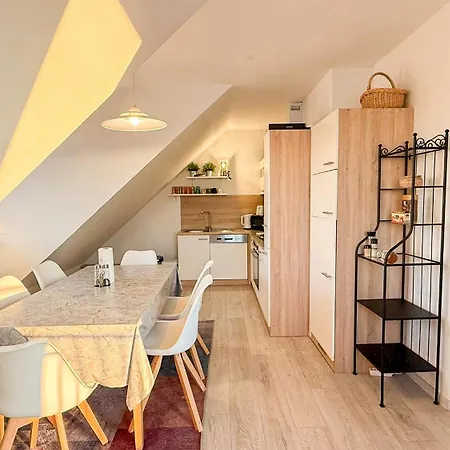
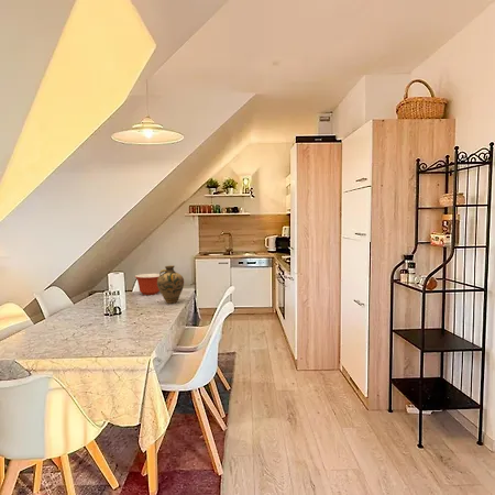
+ jug (170, 284)
+ mixing bowl (150, 284)
